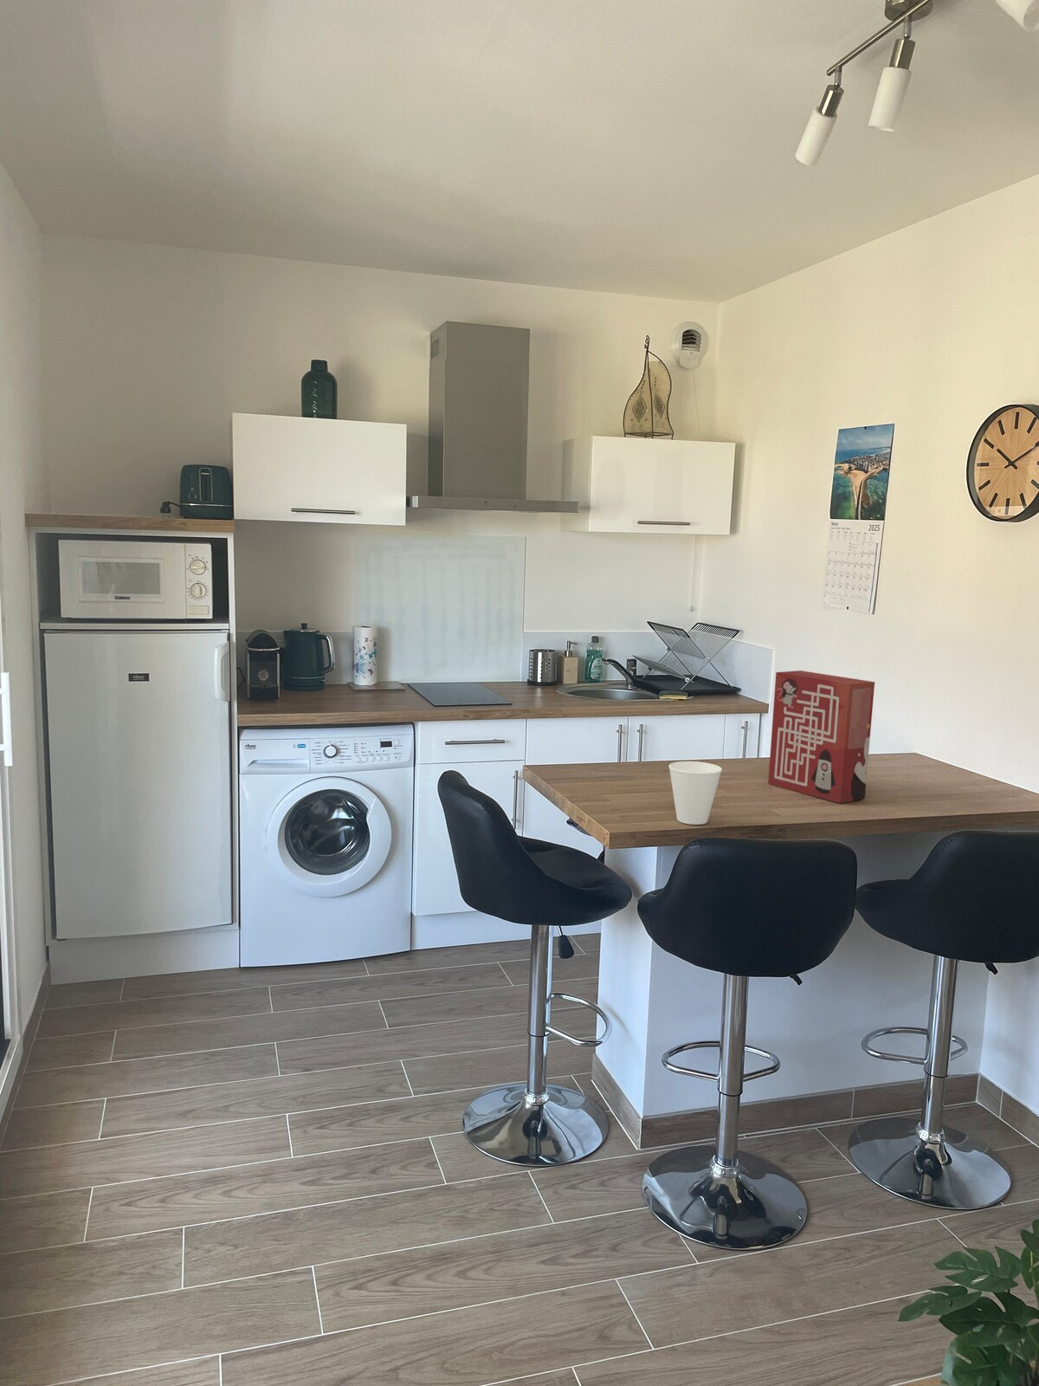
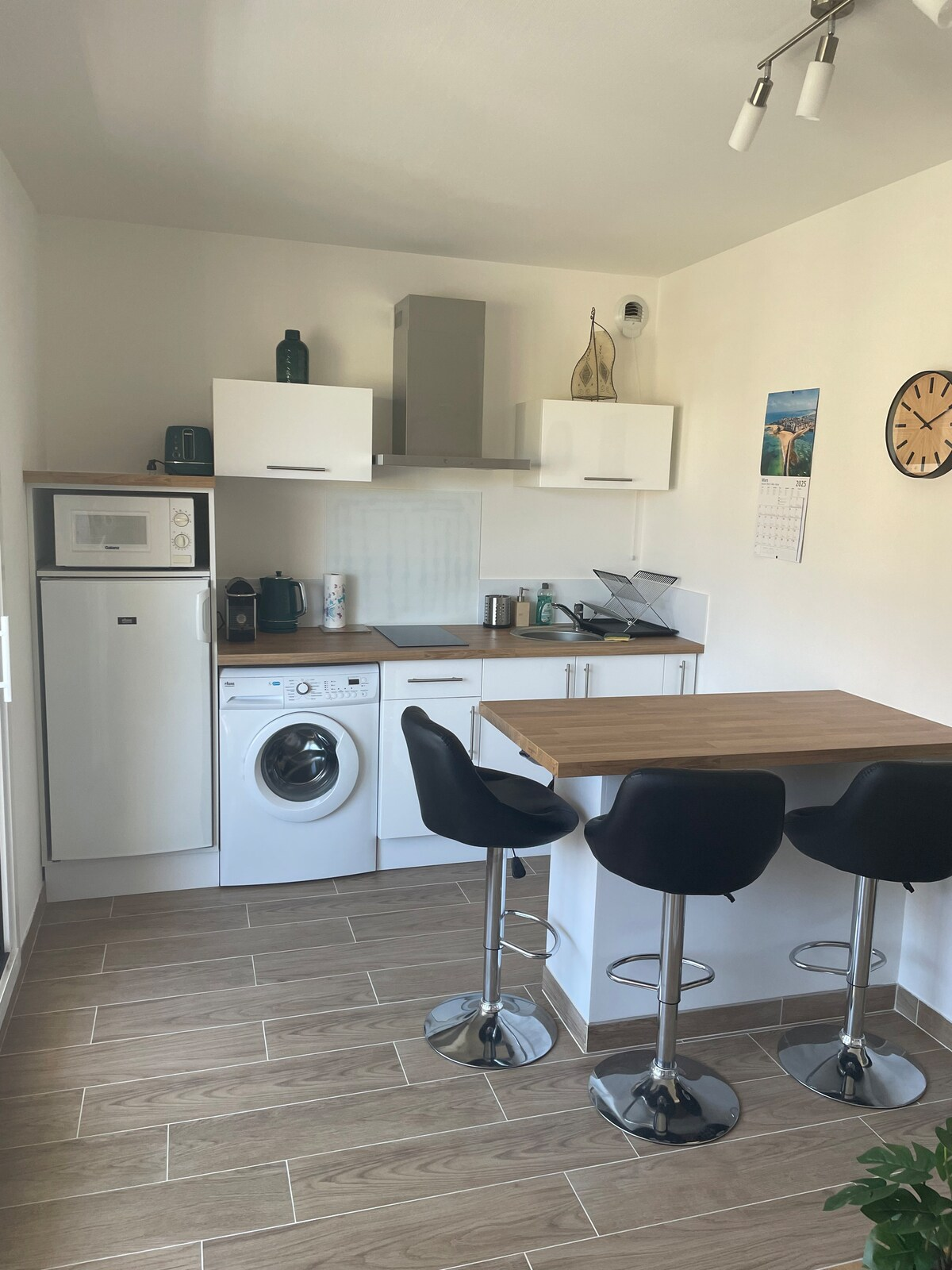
- cereal box (819, 733)
- cup (693, 793)
